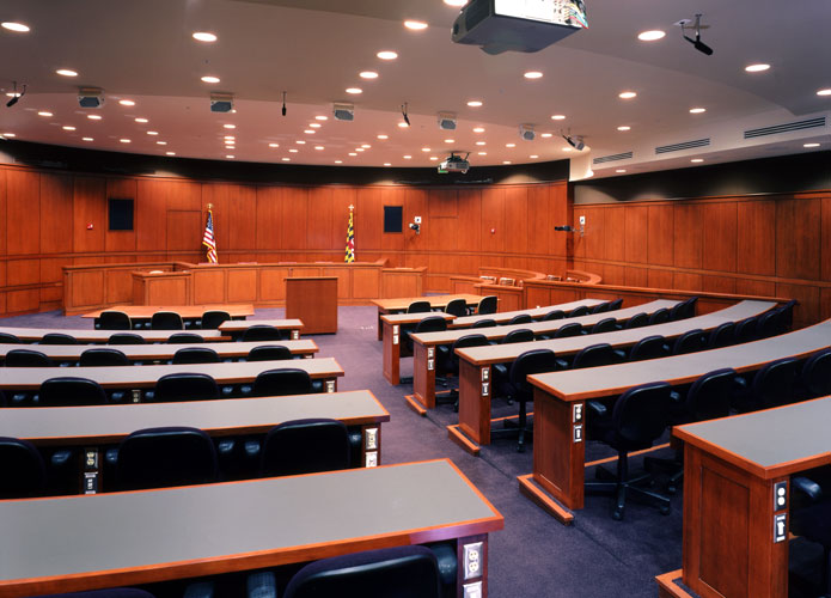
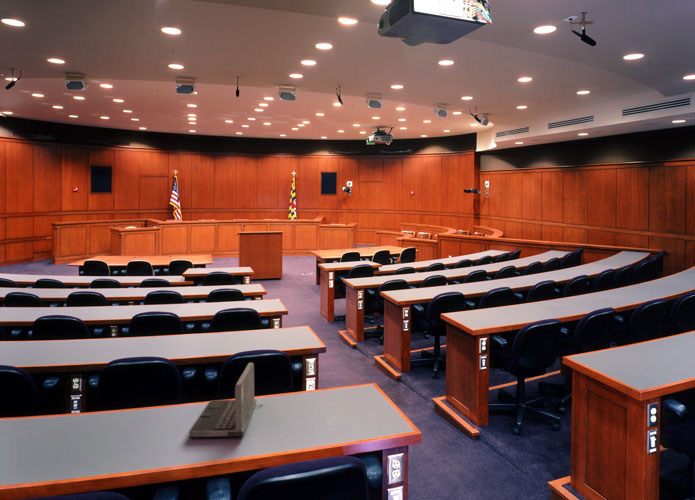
+ laptop (229, 400)
